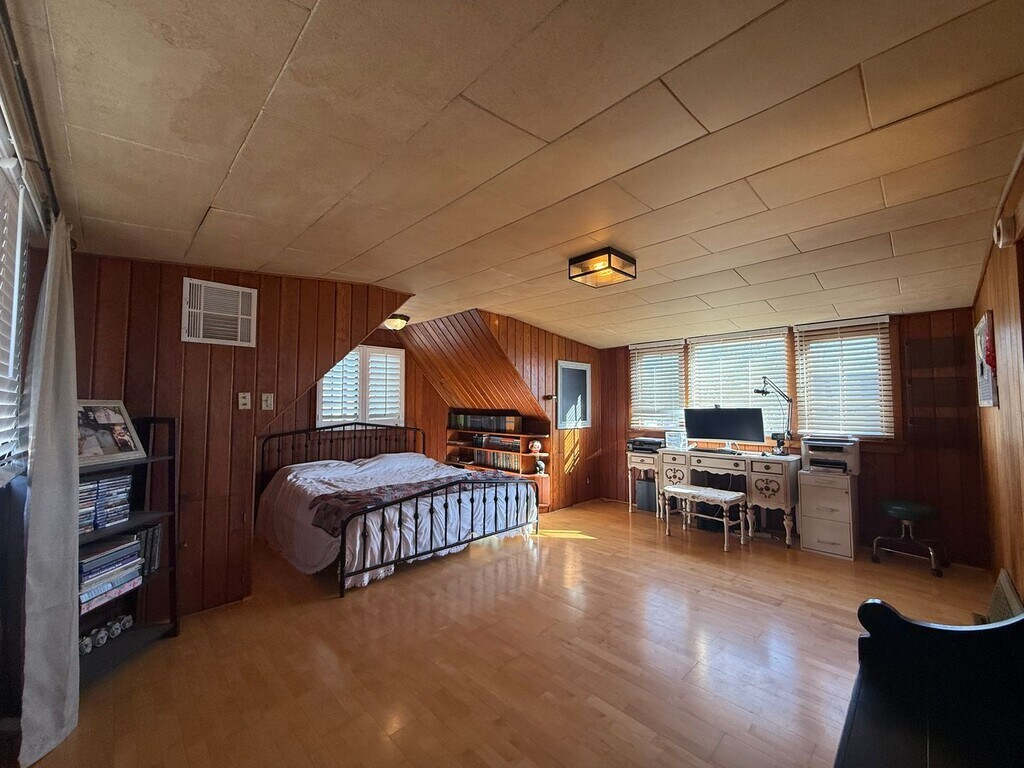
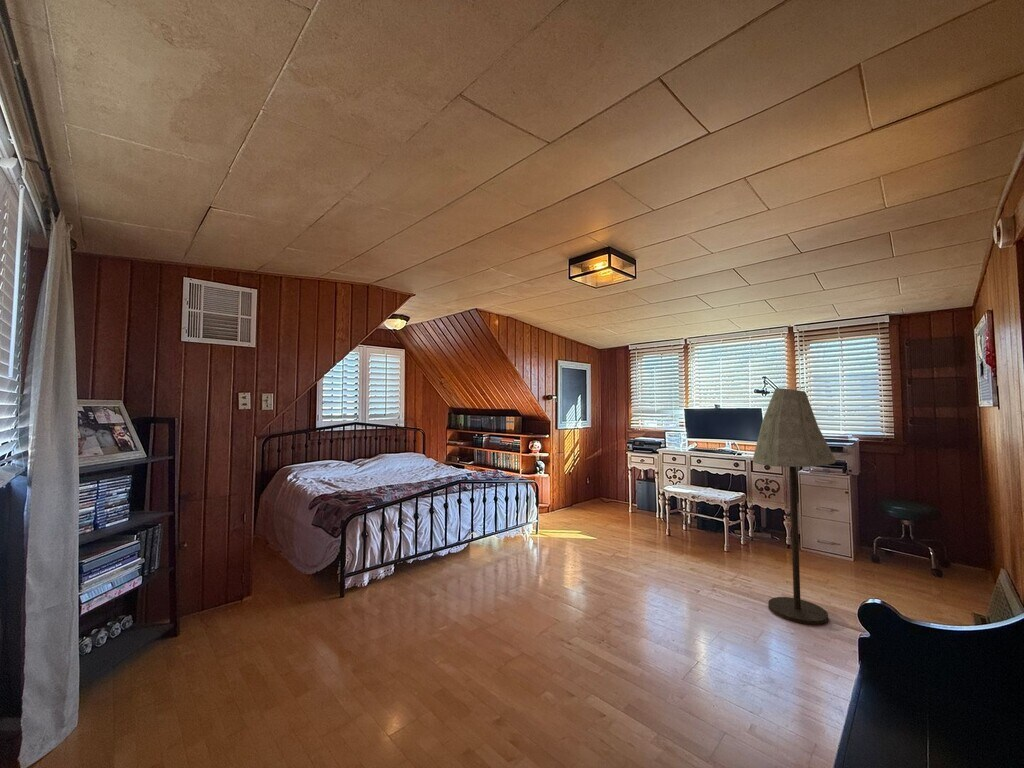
+ floor lamp (793, 498)
